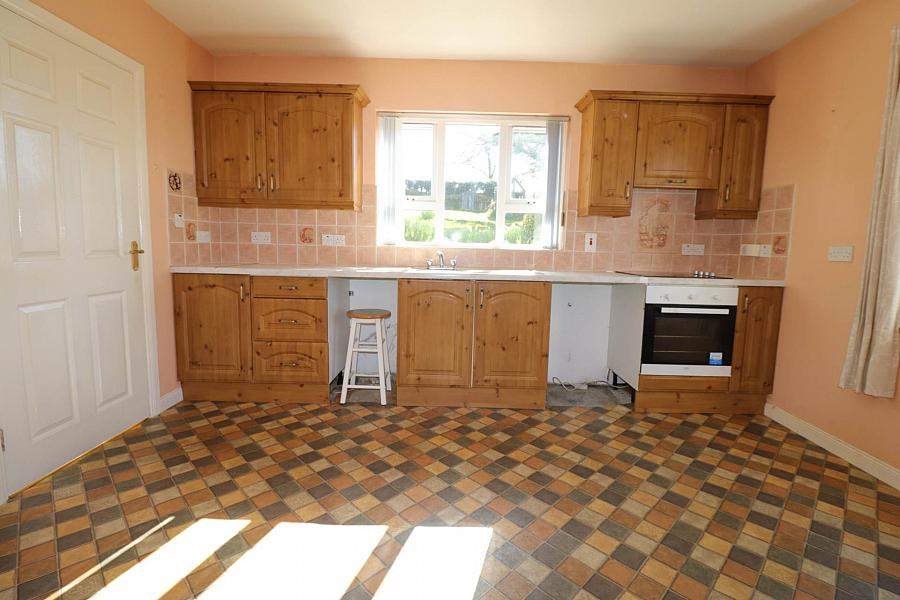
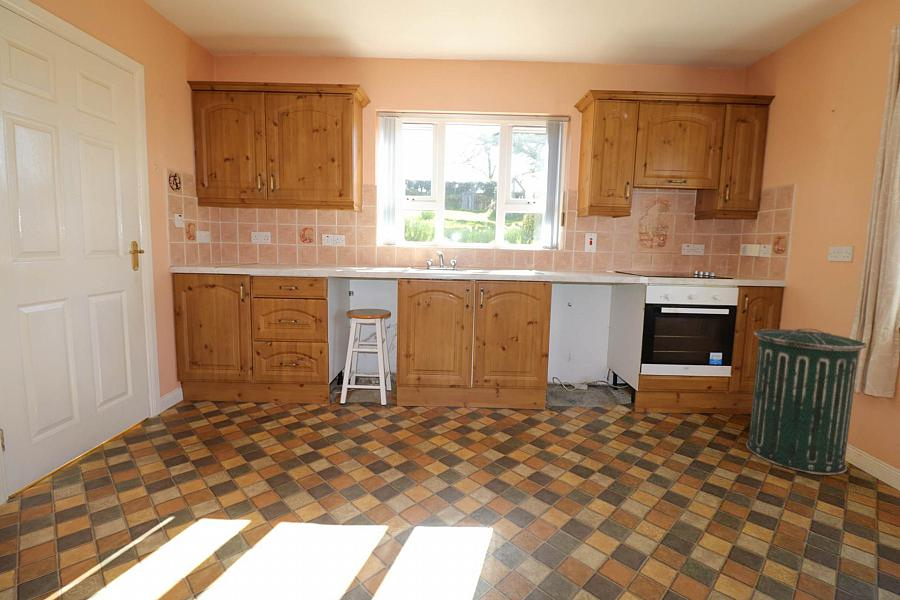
+ trash can (800, 392)
